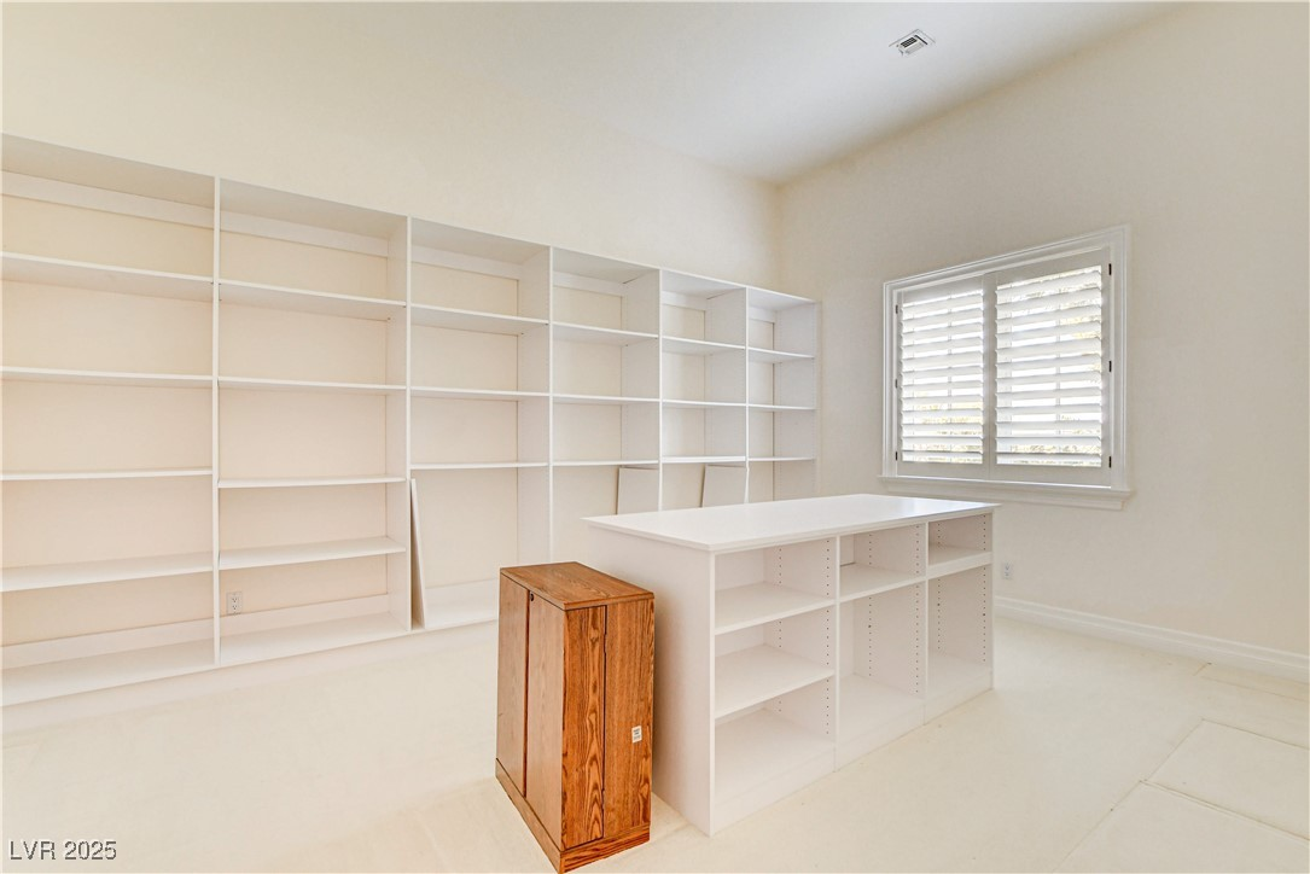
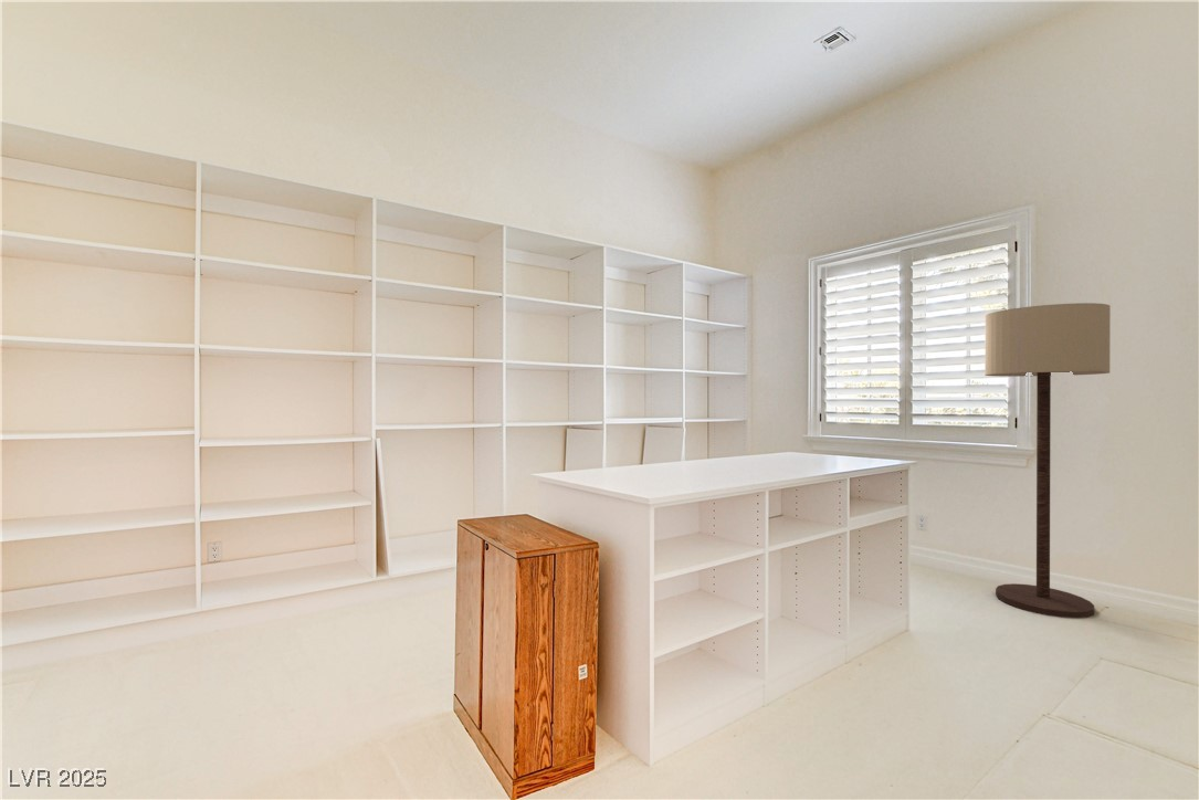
+ floor lamp (1043, 456)
